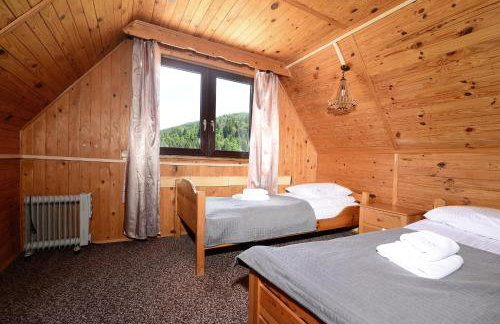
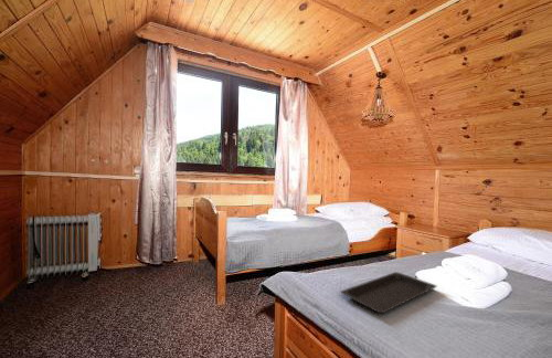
+ serving tray (390, 291)
